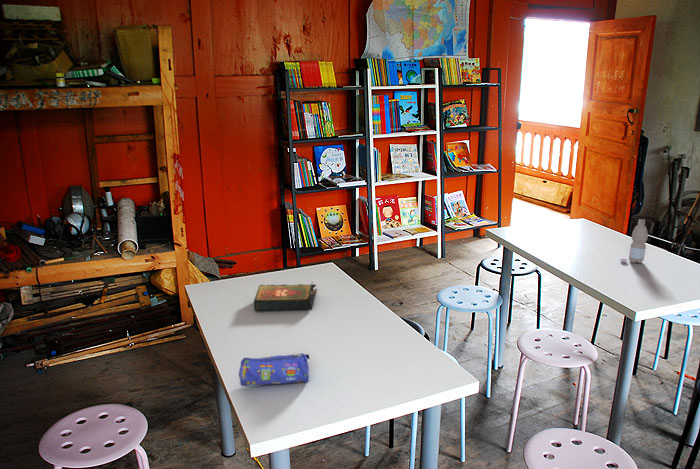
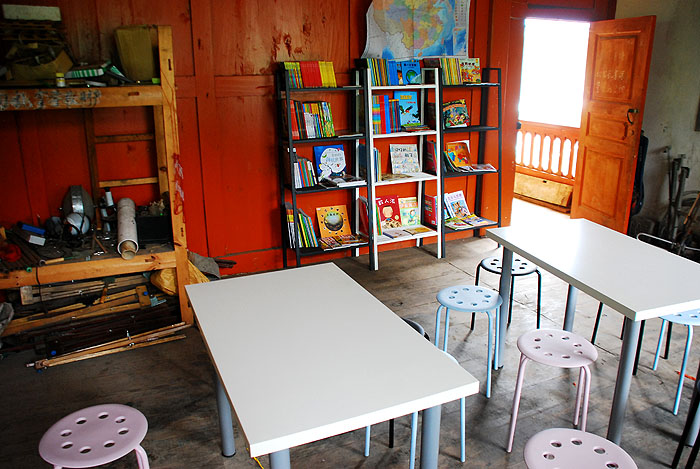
- pencil case (274, 368)
- book (287, 296)
- water bottle (634, 241)
